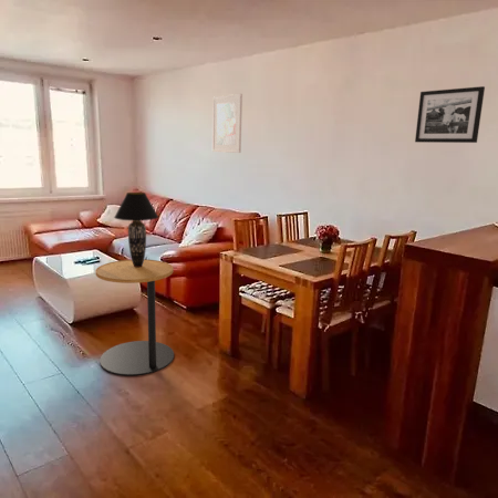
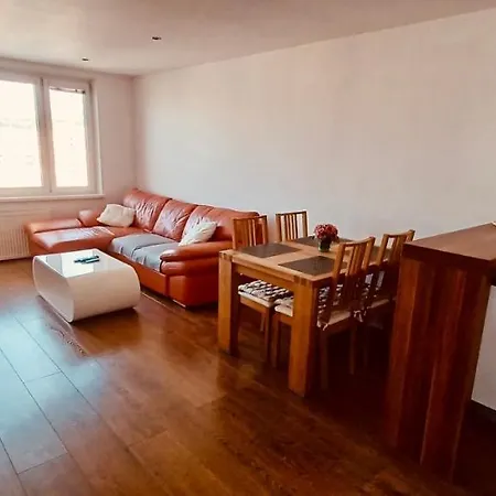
- side table (148, 313)
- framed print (226, 124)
- picture frame (447, 116)
- table lamp (136, 229)
